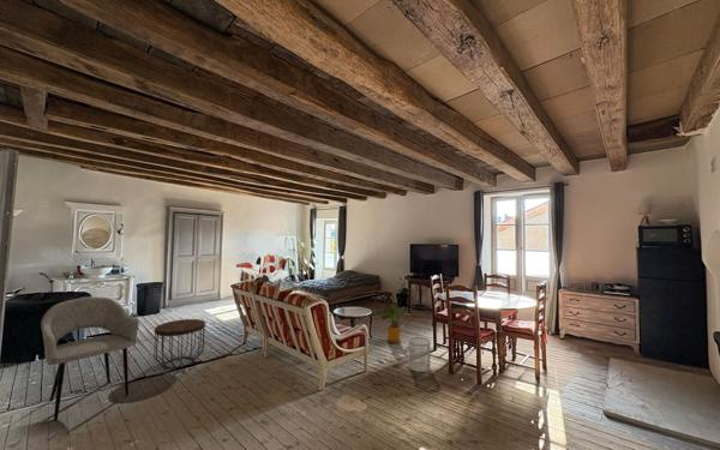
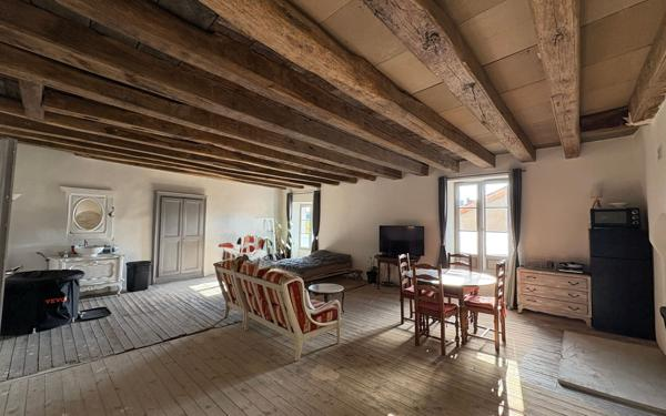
- house plant (394, 323)
- armchair (88, 348)
- side table (181, 343)
- wastebasket (419, 354)
